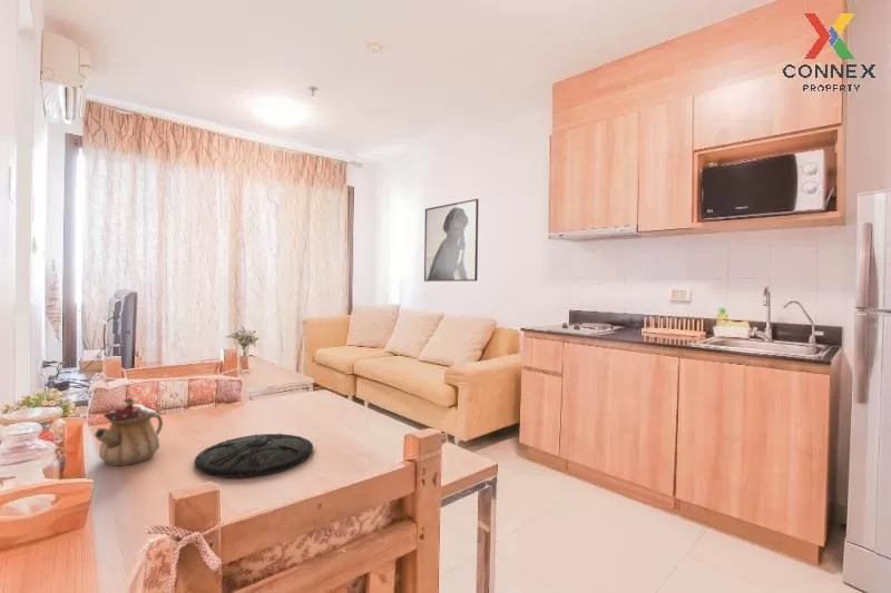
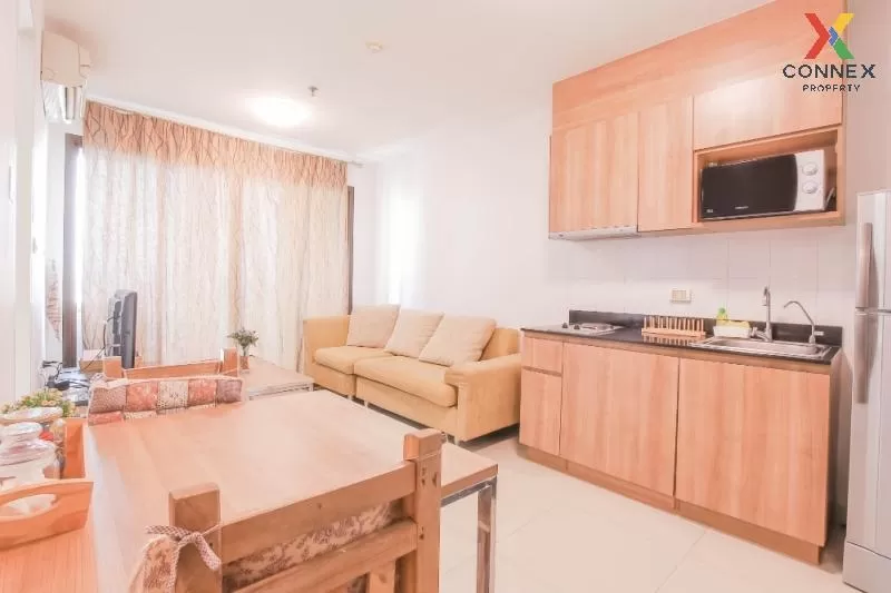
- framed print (449, 243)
- plate (256, 446)
- teapot (133, 426)
